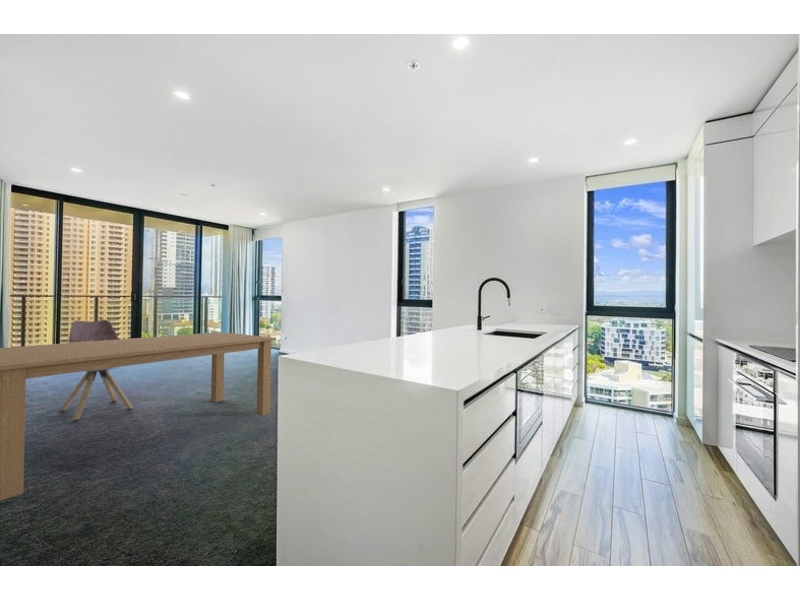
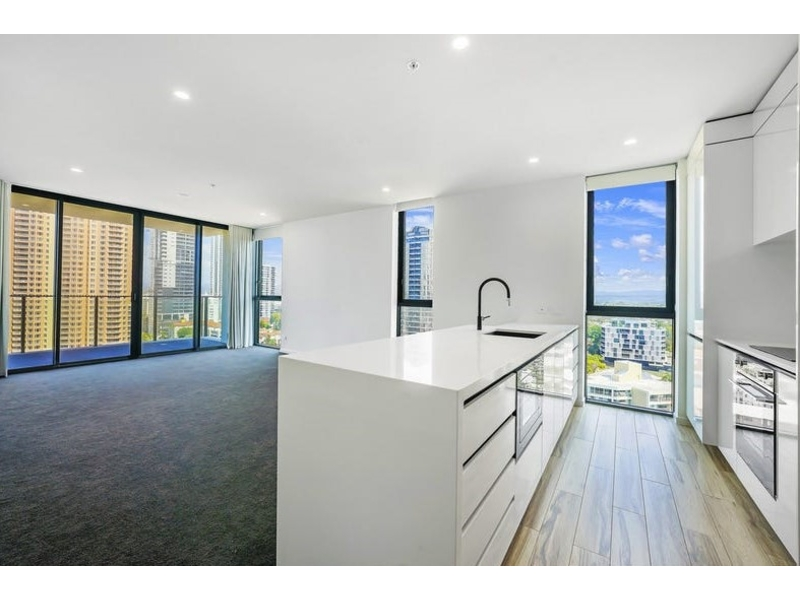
- chair (98, 369)
- dining table (143, 363)
